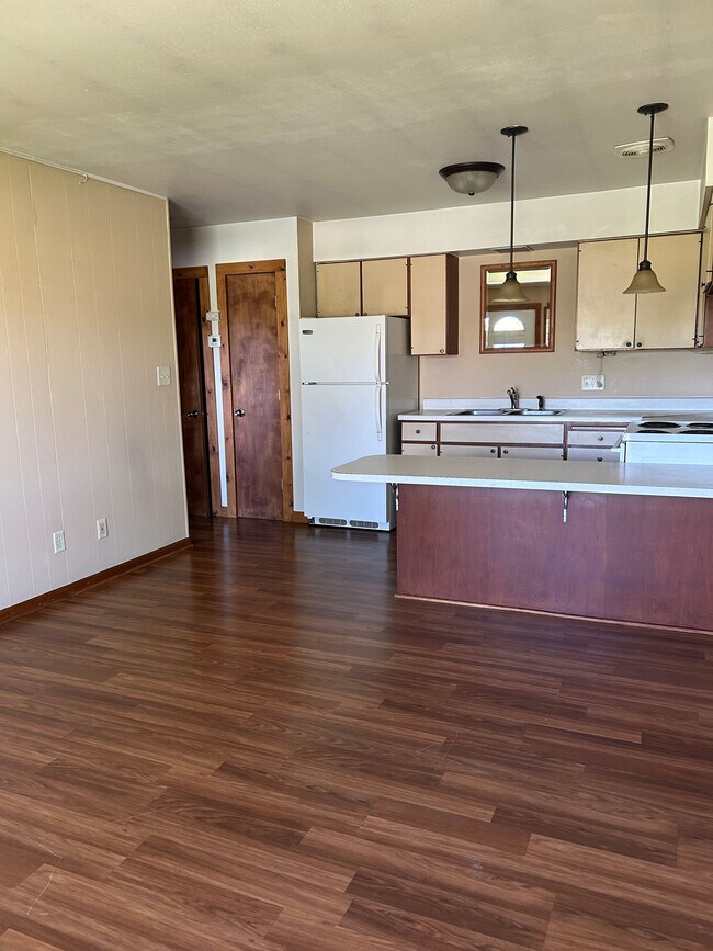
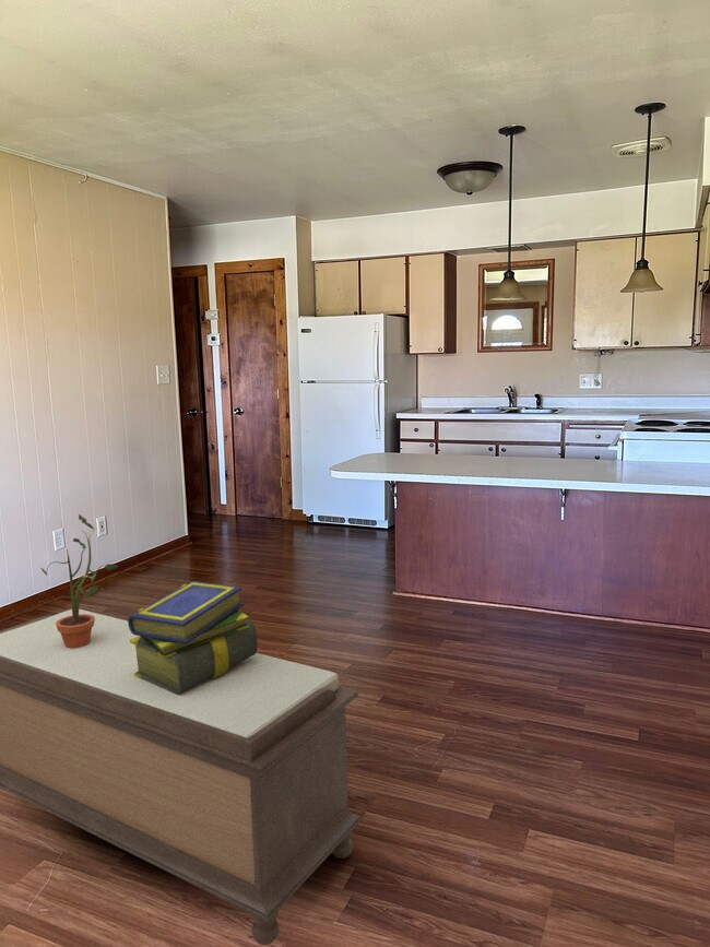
+ potted plant (76, 582)
+ bench (146, 741)
+ stack of books (192, 631)
